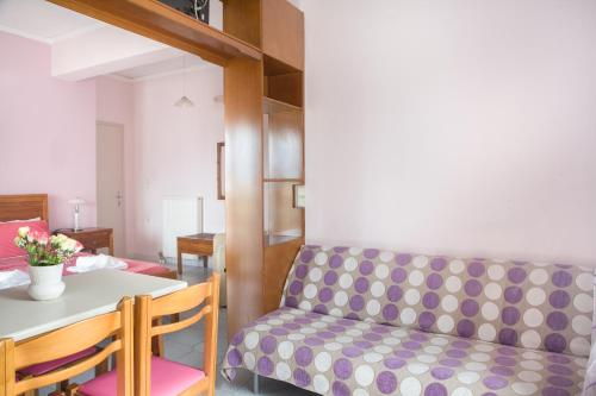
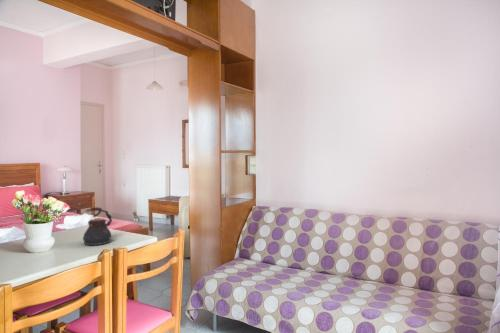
+ teapot (98, 224)
